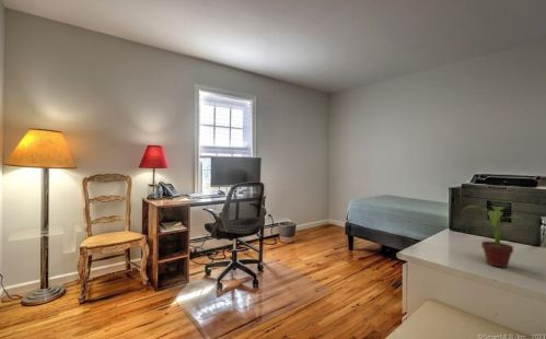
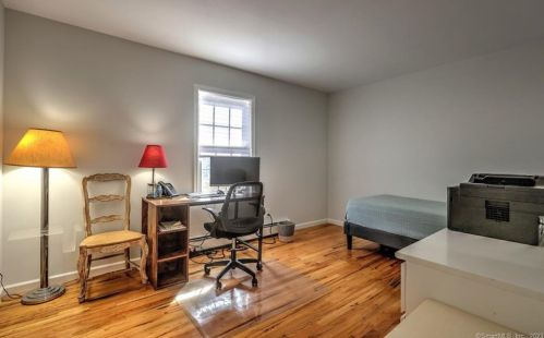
- potted plant (495, 235)
